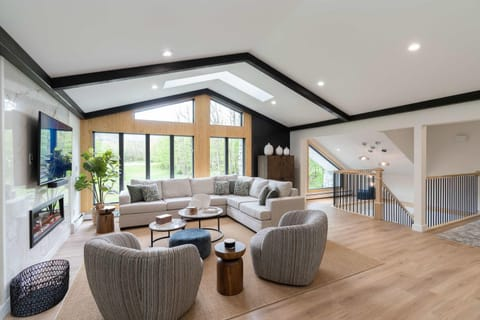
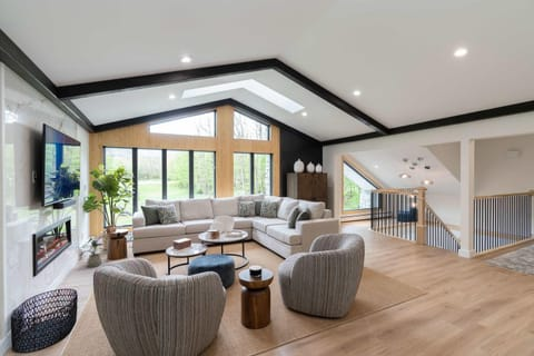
+ house plant (90, 251)
